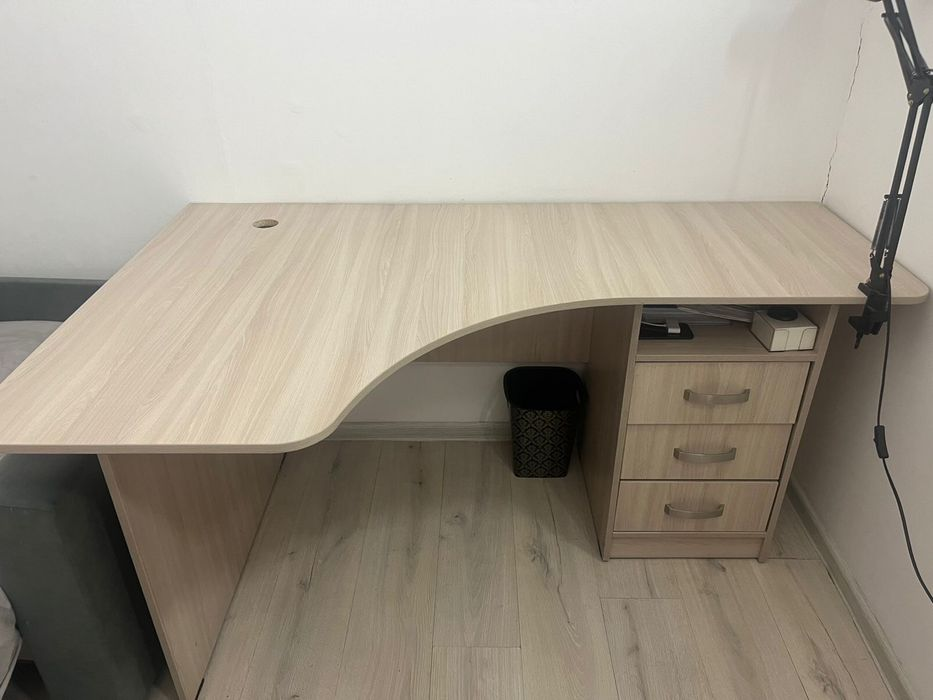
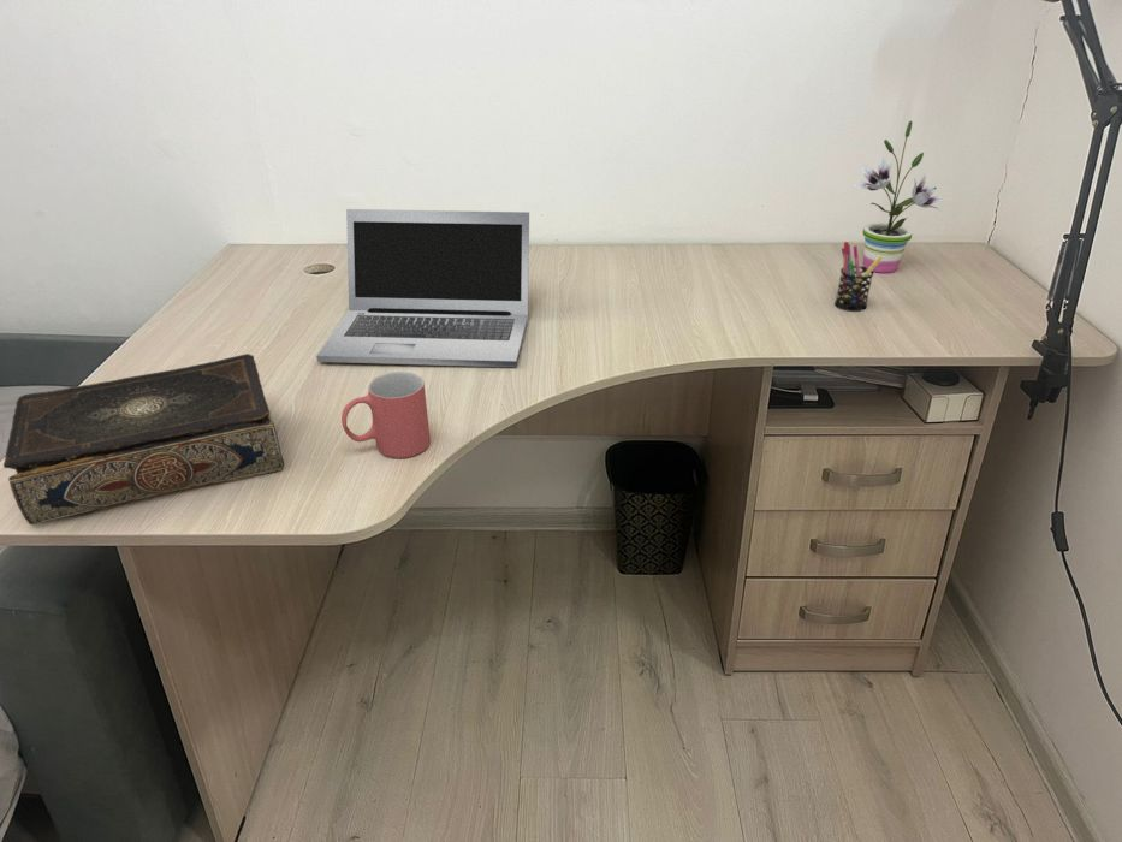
+ book (152, 433)
+ laptop (427, 285)
+ potted plant (898, 203)
+ pen holder (853, 277)
+ mug (385, 417)
